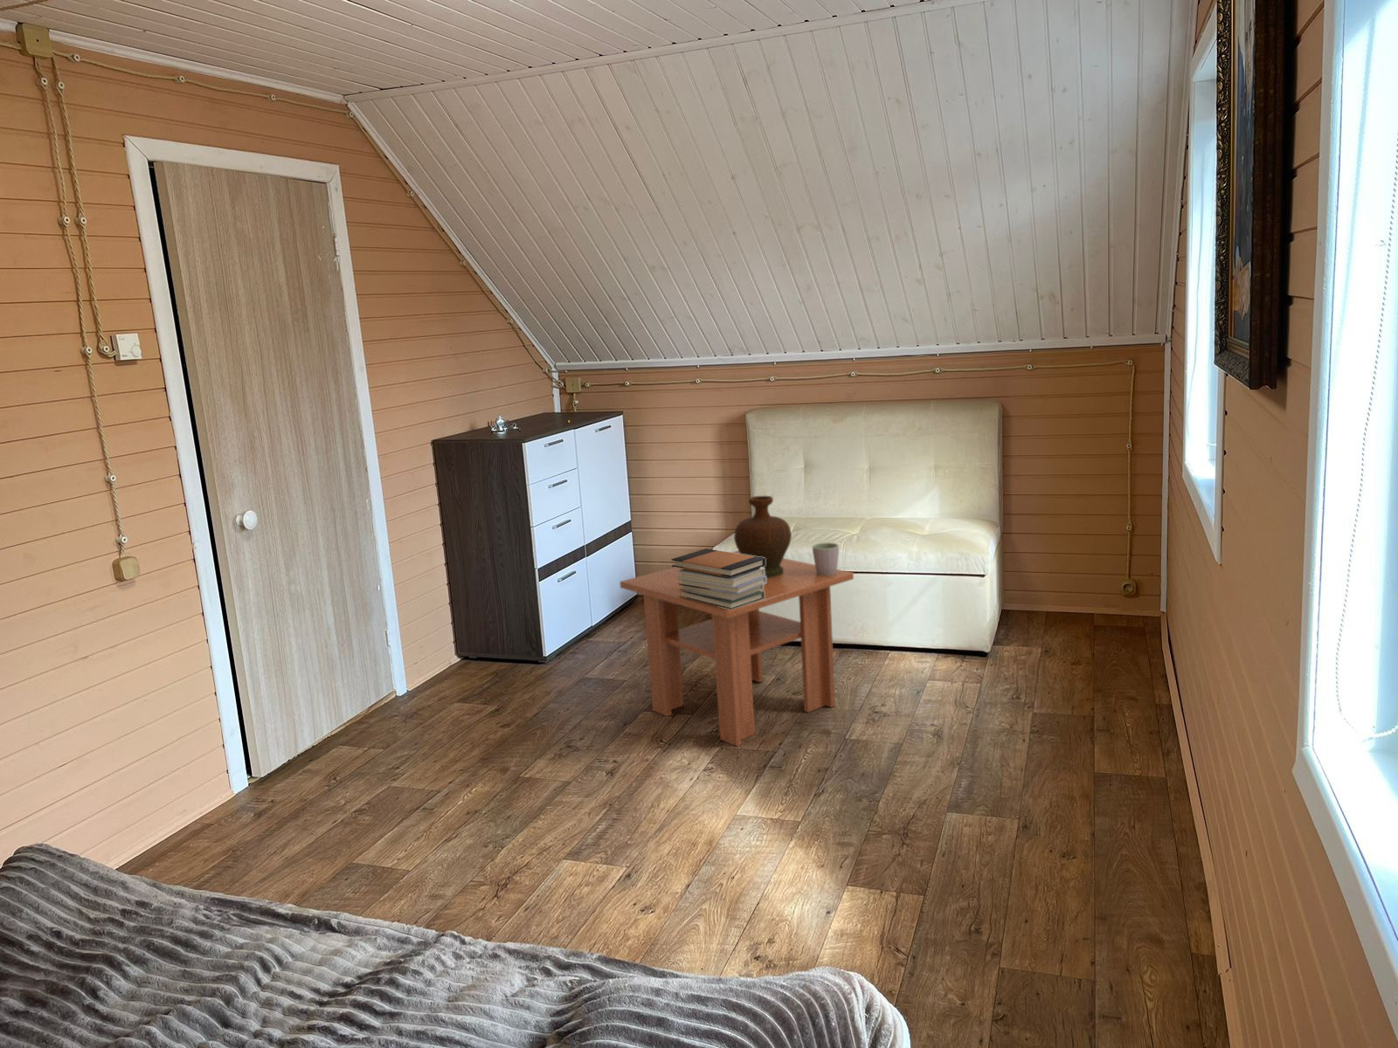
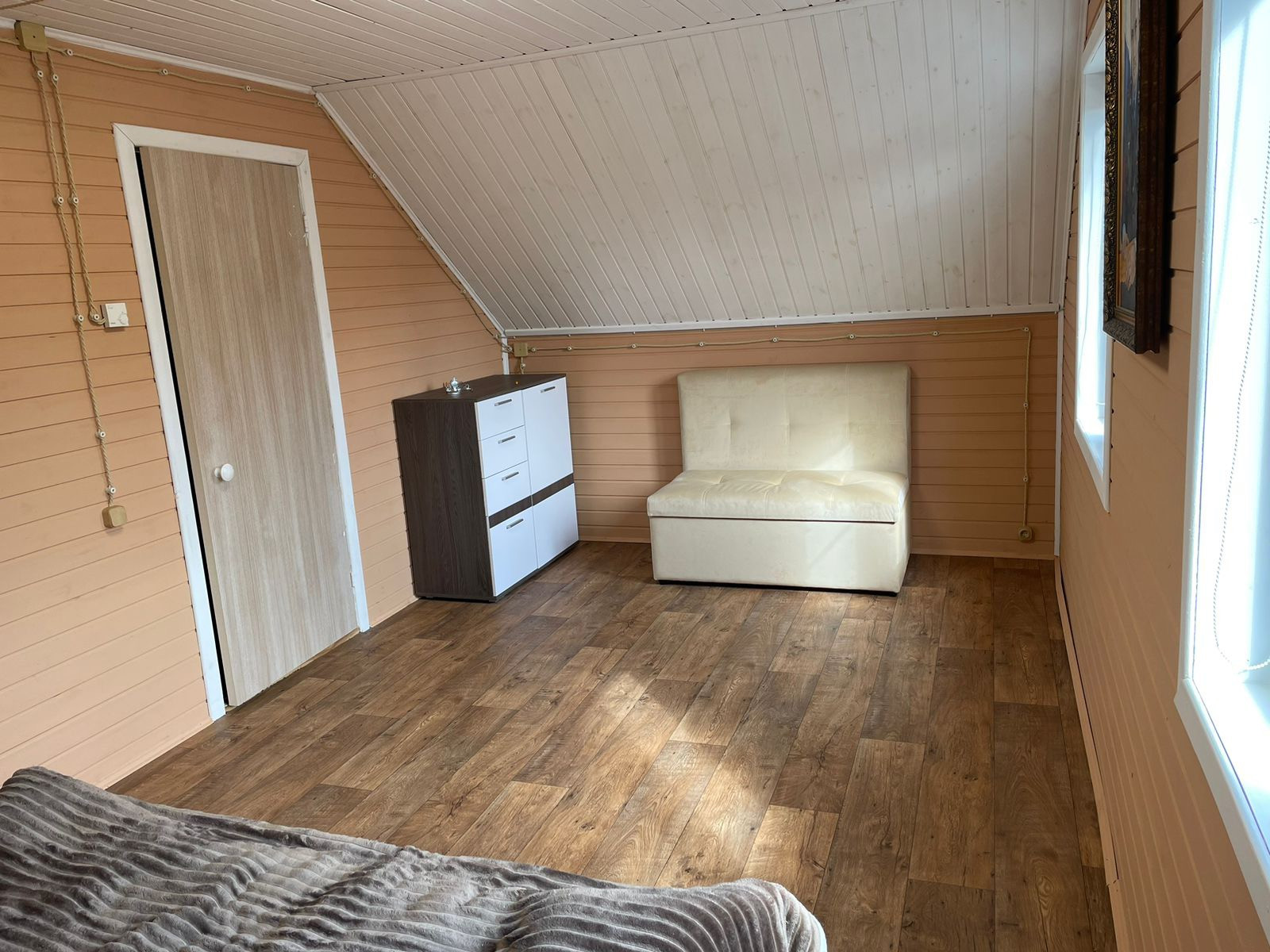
- decorative vase (762, 535)
- coffee table (739, 643)
- book stack (720, 577)
- mug (824, 557)
